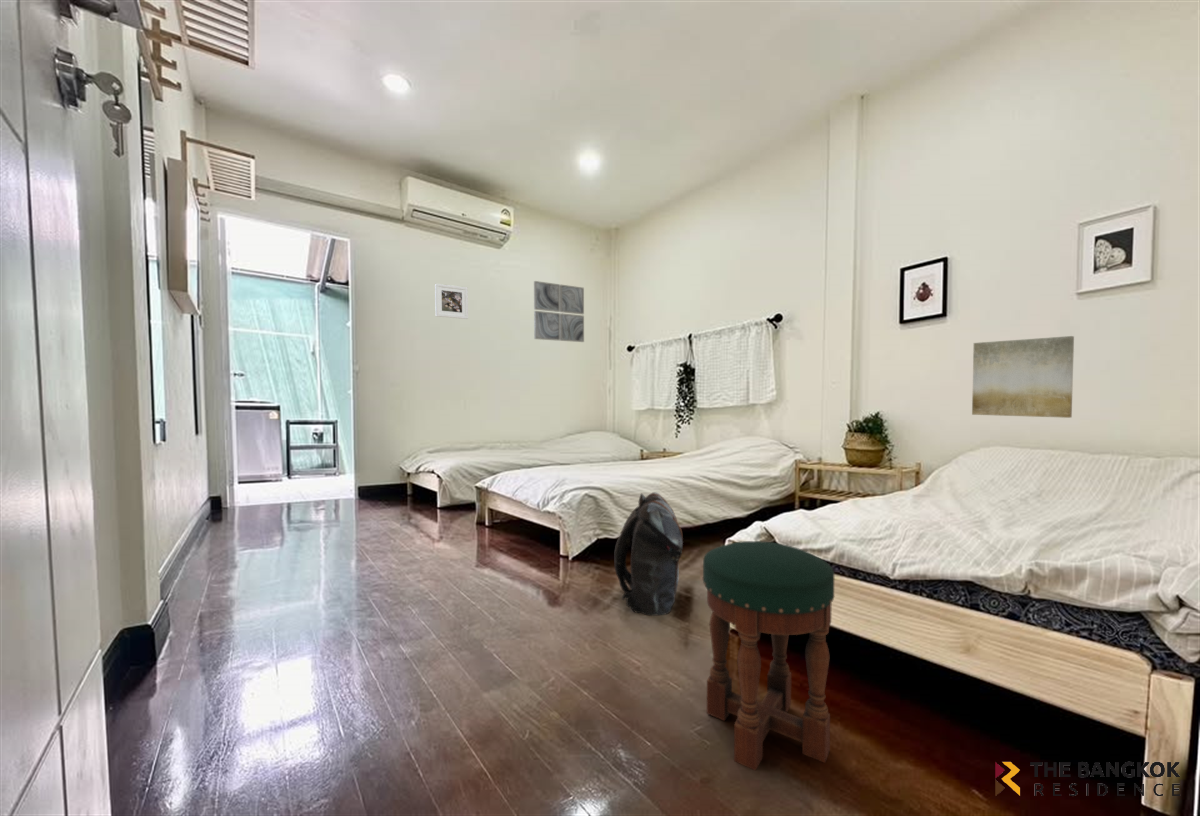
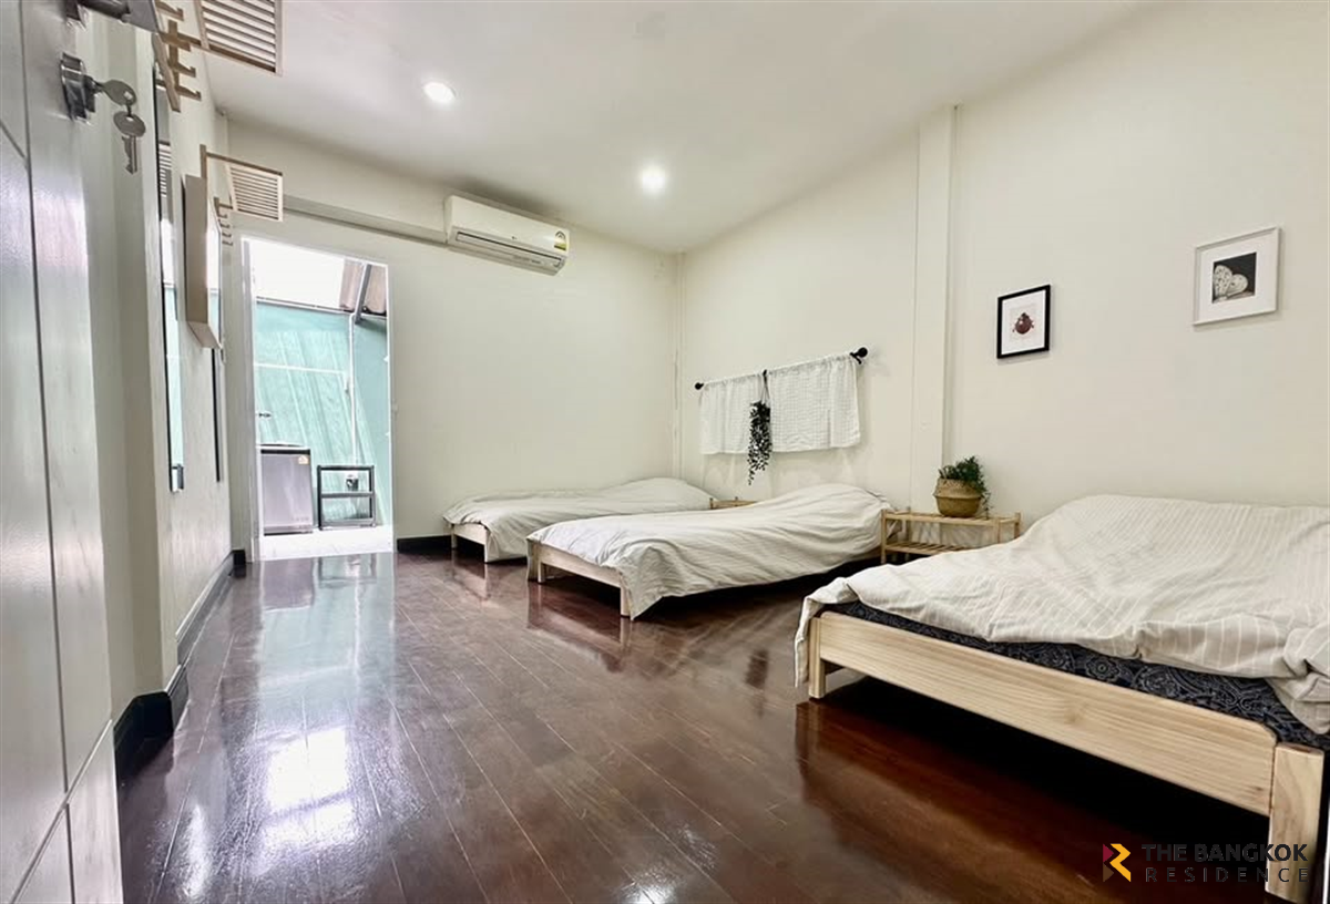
- wall art (559, 313)
- backpack (649, 546)
- stool (759, 638)
- wall art (1019, 378)
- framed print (451, 301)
